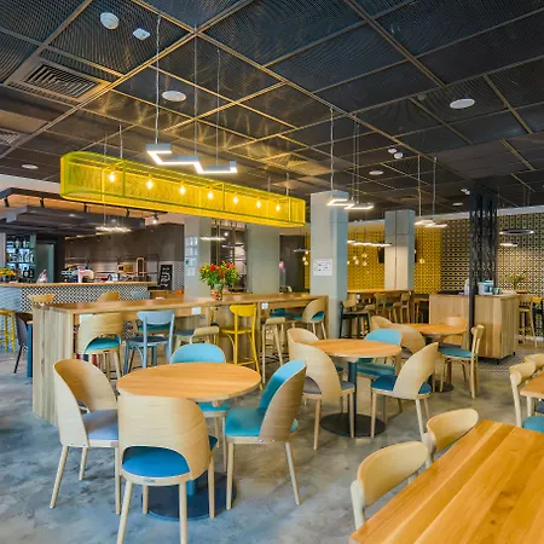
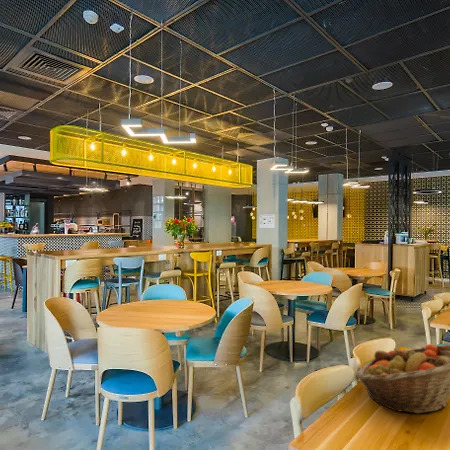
+ fruit basket (412, 371)
